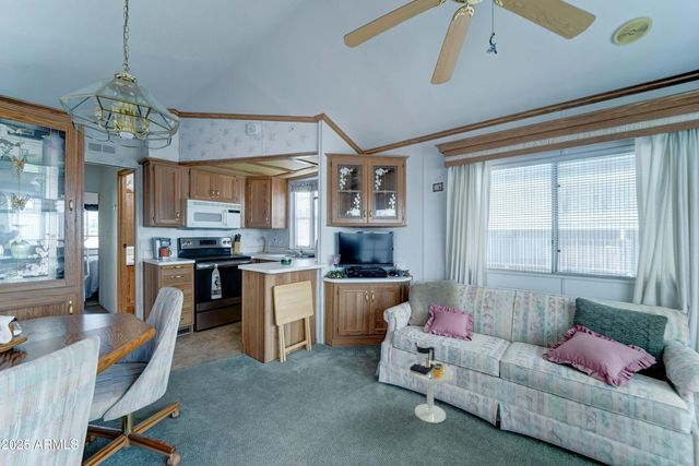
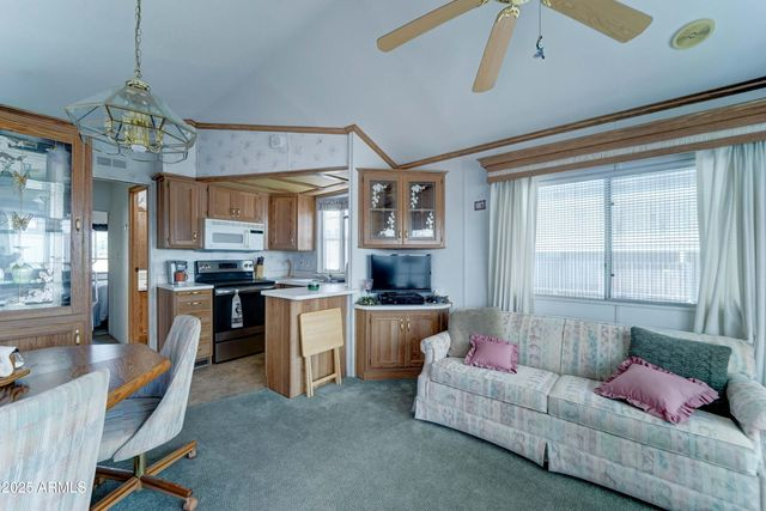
- side table (430, 380)
